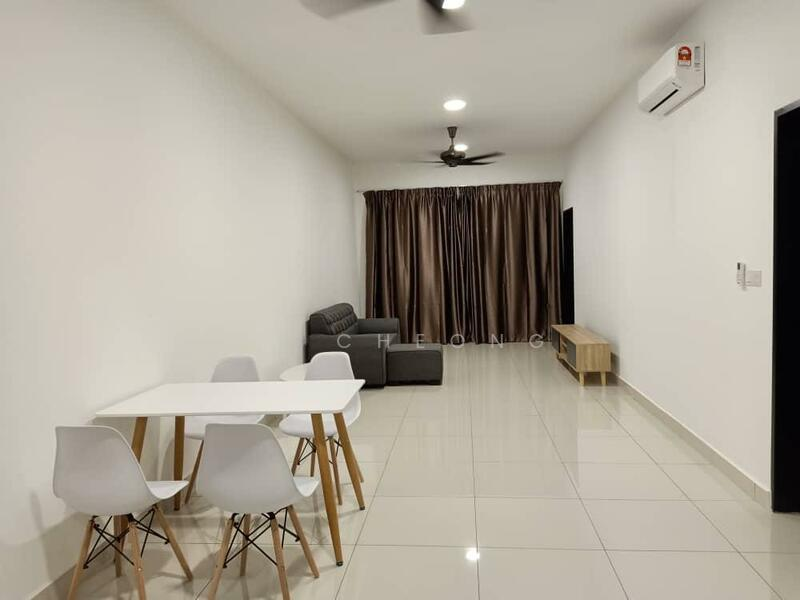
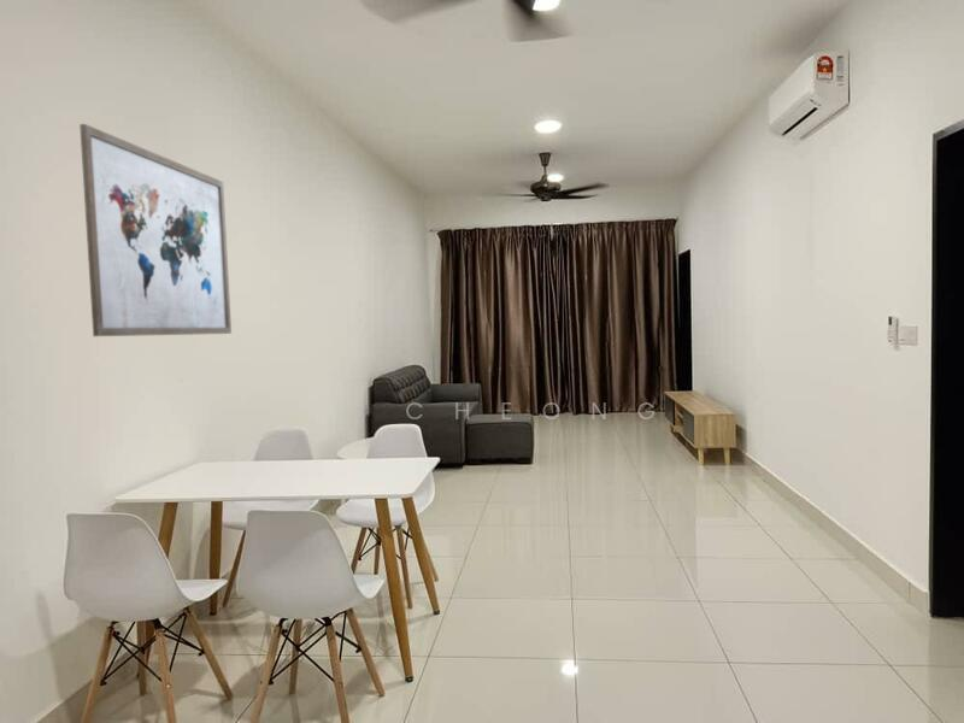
+ wall art (169, 246)
